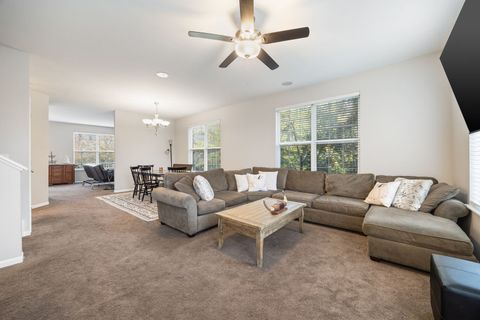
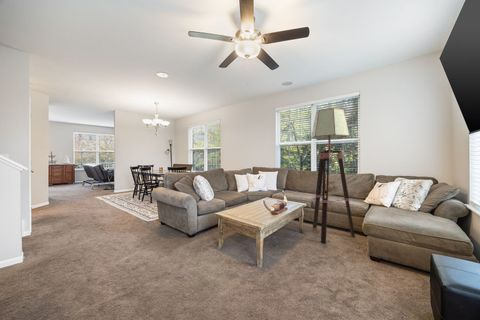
+ floor lamp (328, 172)
